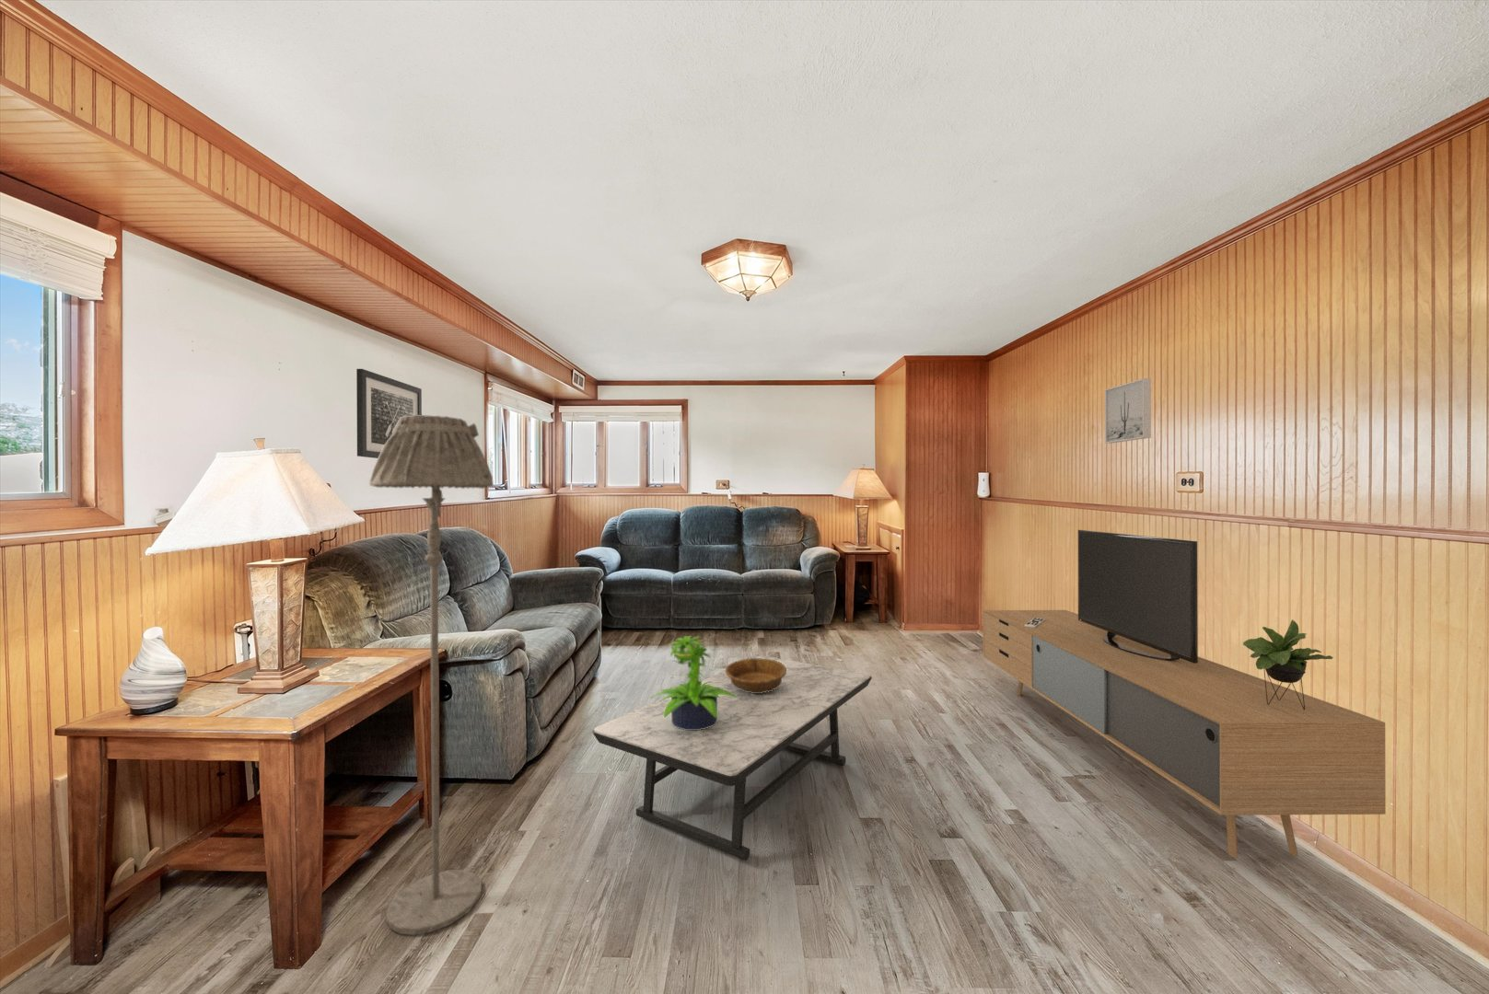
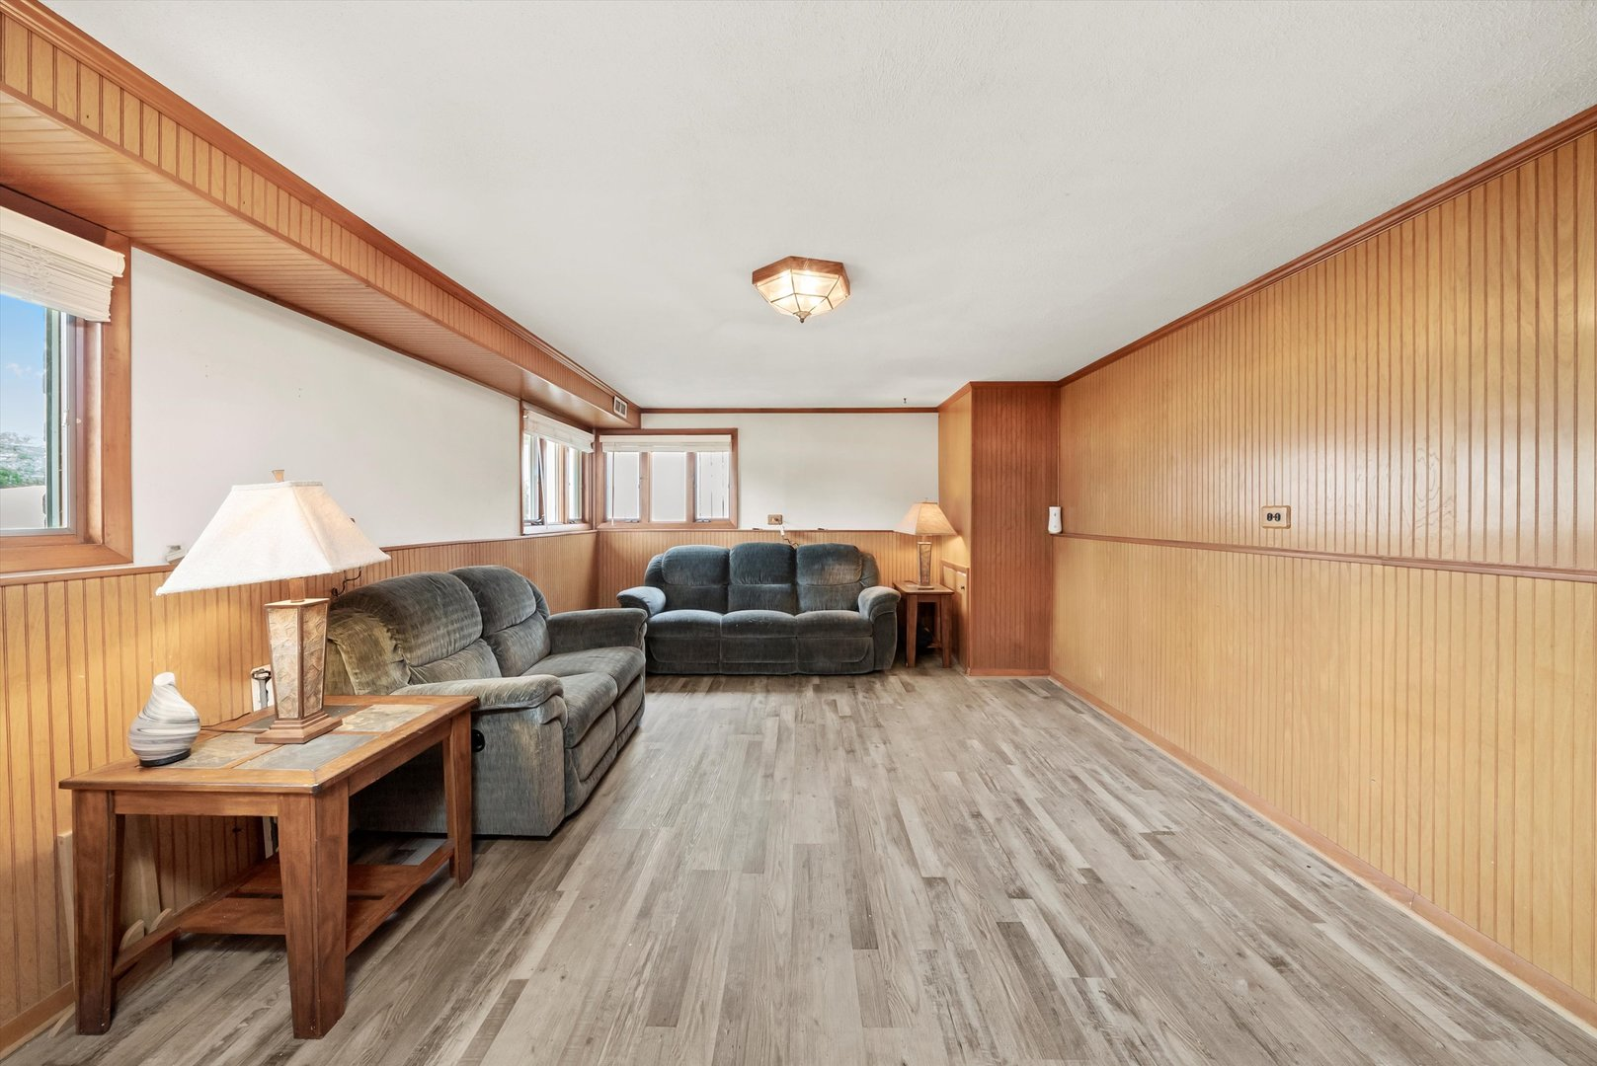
- wall art (392, 418)
- coffee table (750, 743)
- wall art (1126, 413)
- floor lamp (435, 660)
- decorative bowl (756, 676)
- media console (1121, 645)
- potted plant (692, 677)
